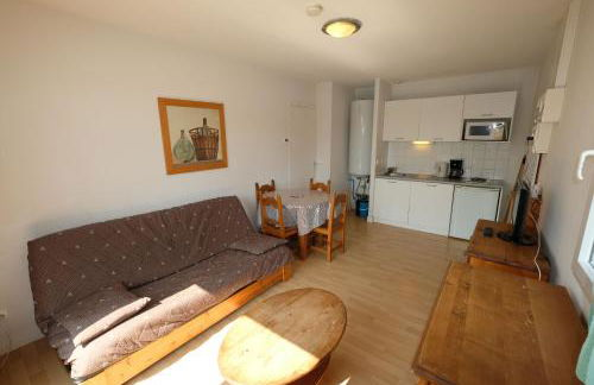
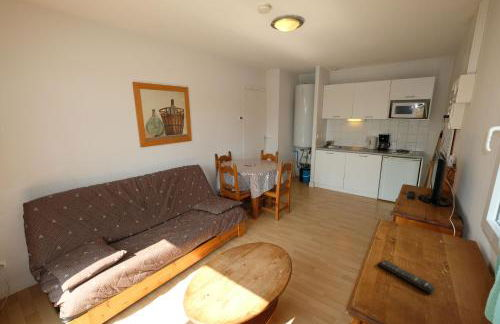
+ remote control (403, 274)
